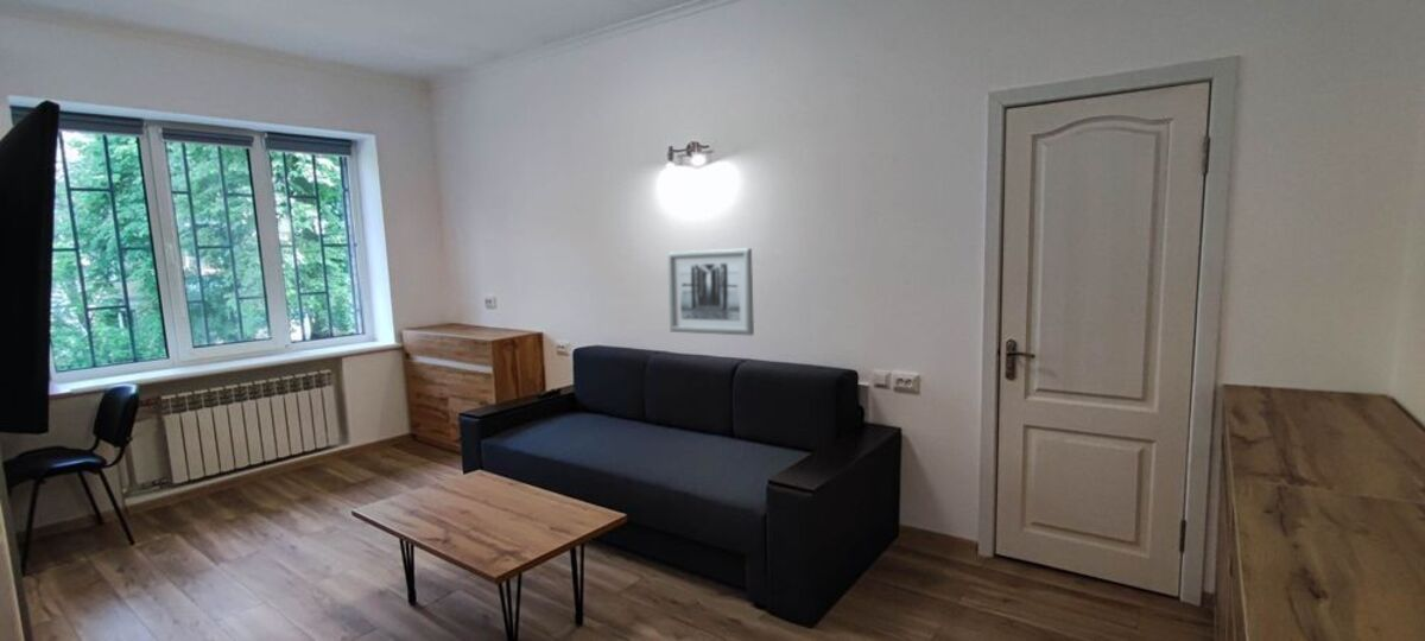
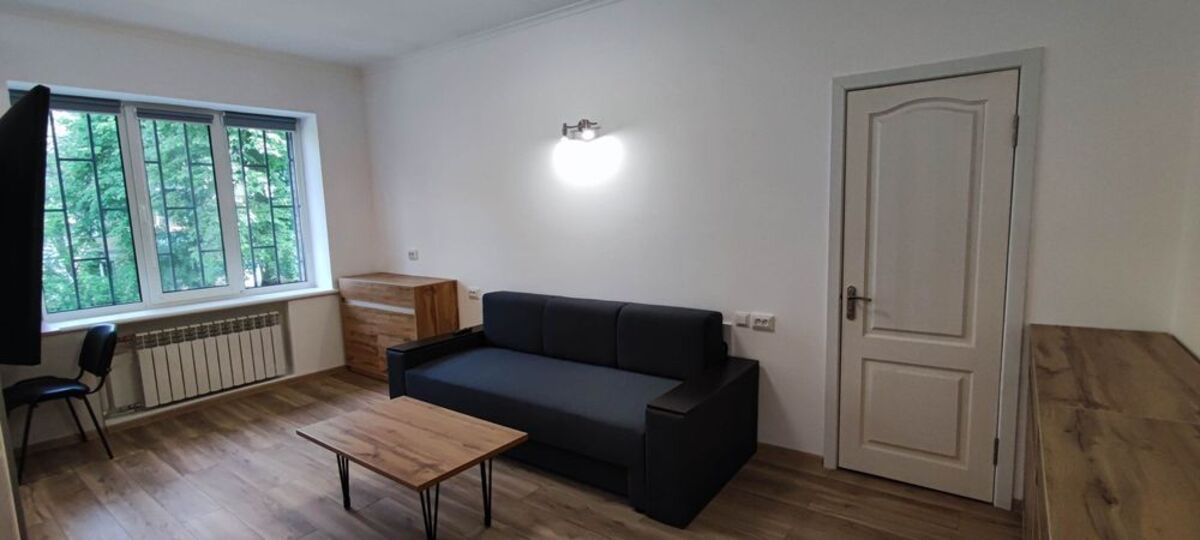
- wall art (708, 292)
